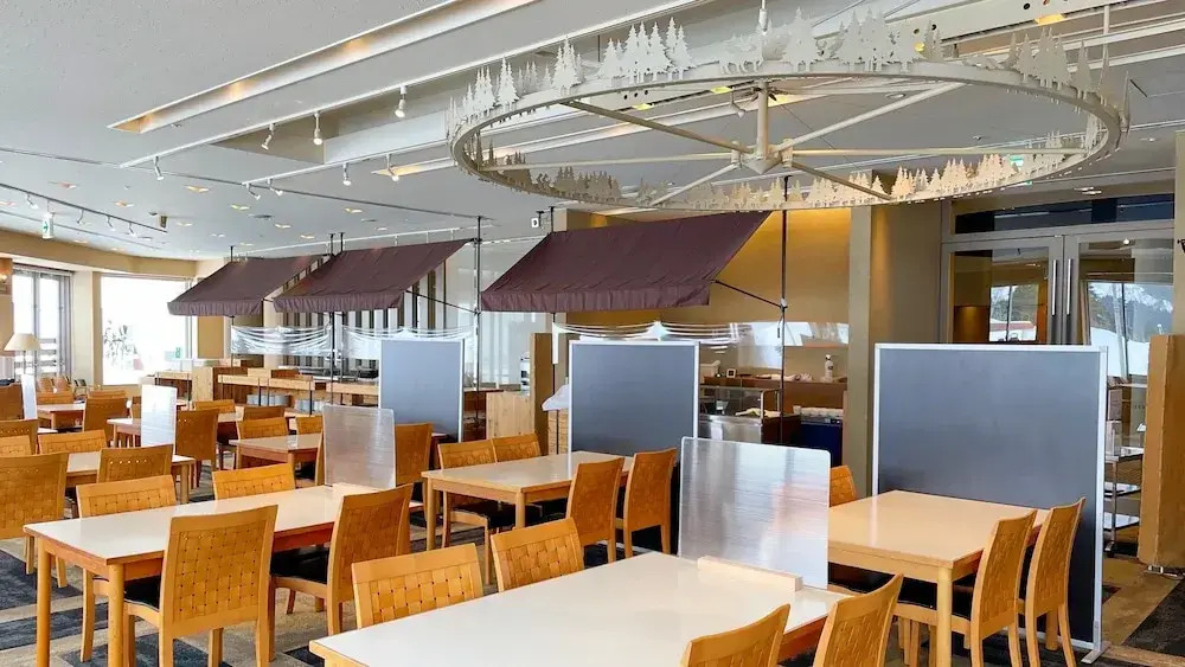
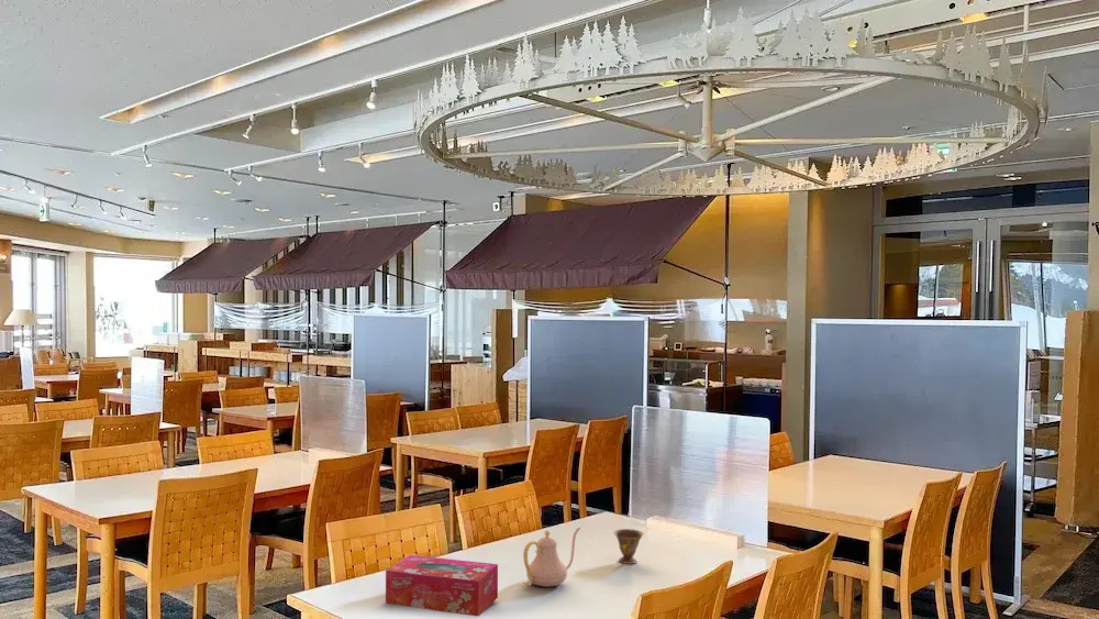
+ teacup (628, 548)
+ tissue box (442, 584)
+ teapot (553, 554)
